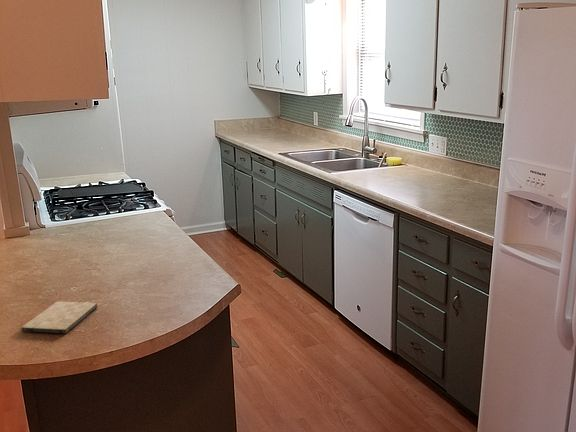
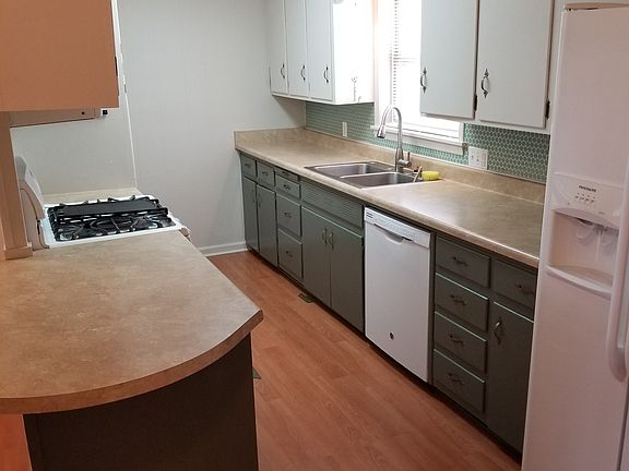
- cutting board (61, 316)
